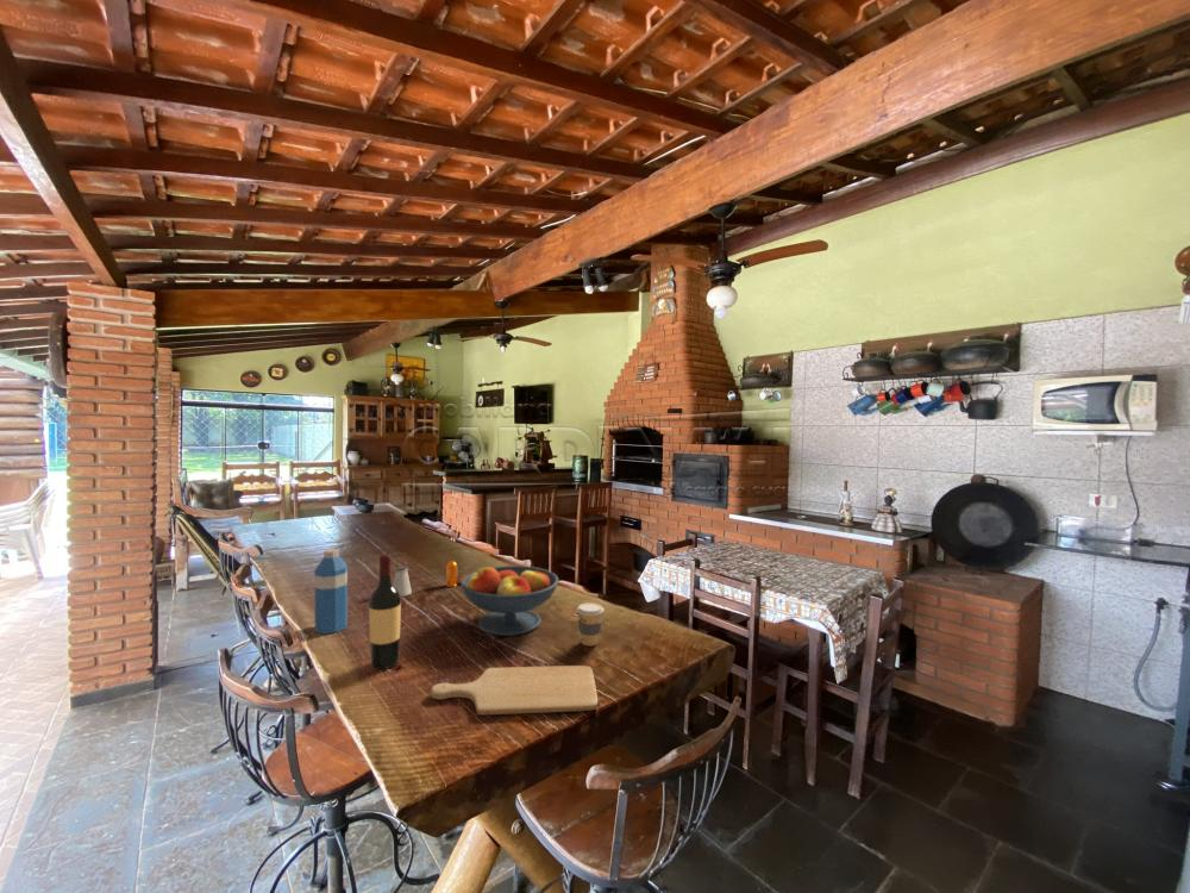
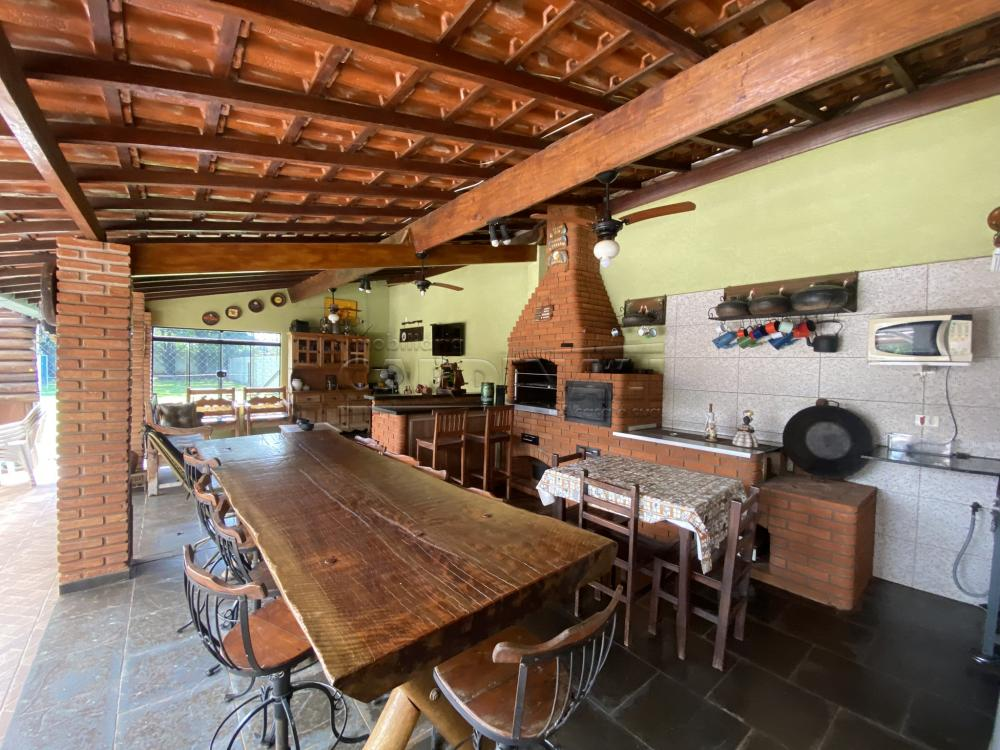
- wine bottle (384, 610)
- fruit bowl (509, 593)
- pepper shaker (456, 572)
- chopping board (514, 688)
- saltshaker (401, 580)
- coffee cup (589, 624)
- water bottle (331, 588)
